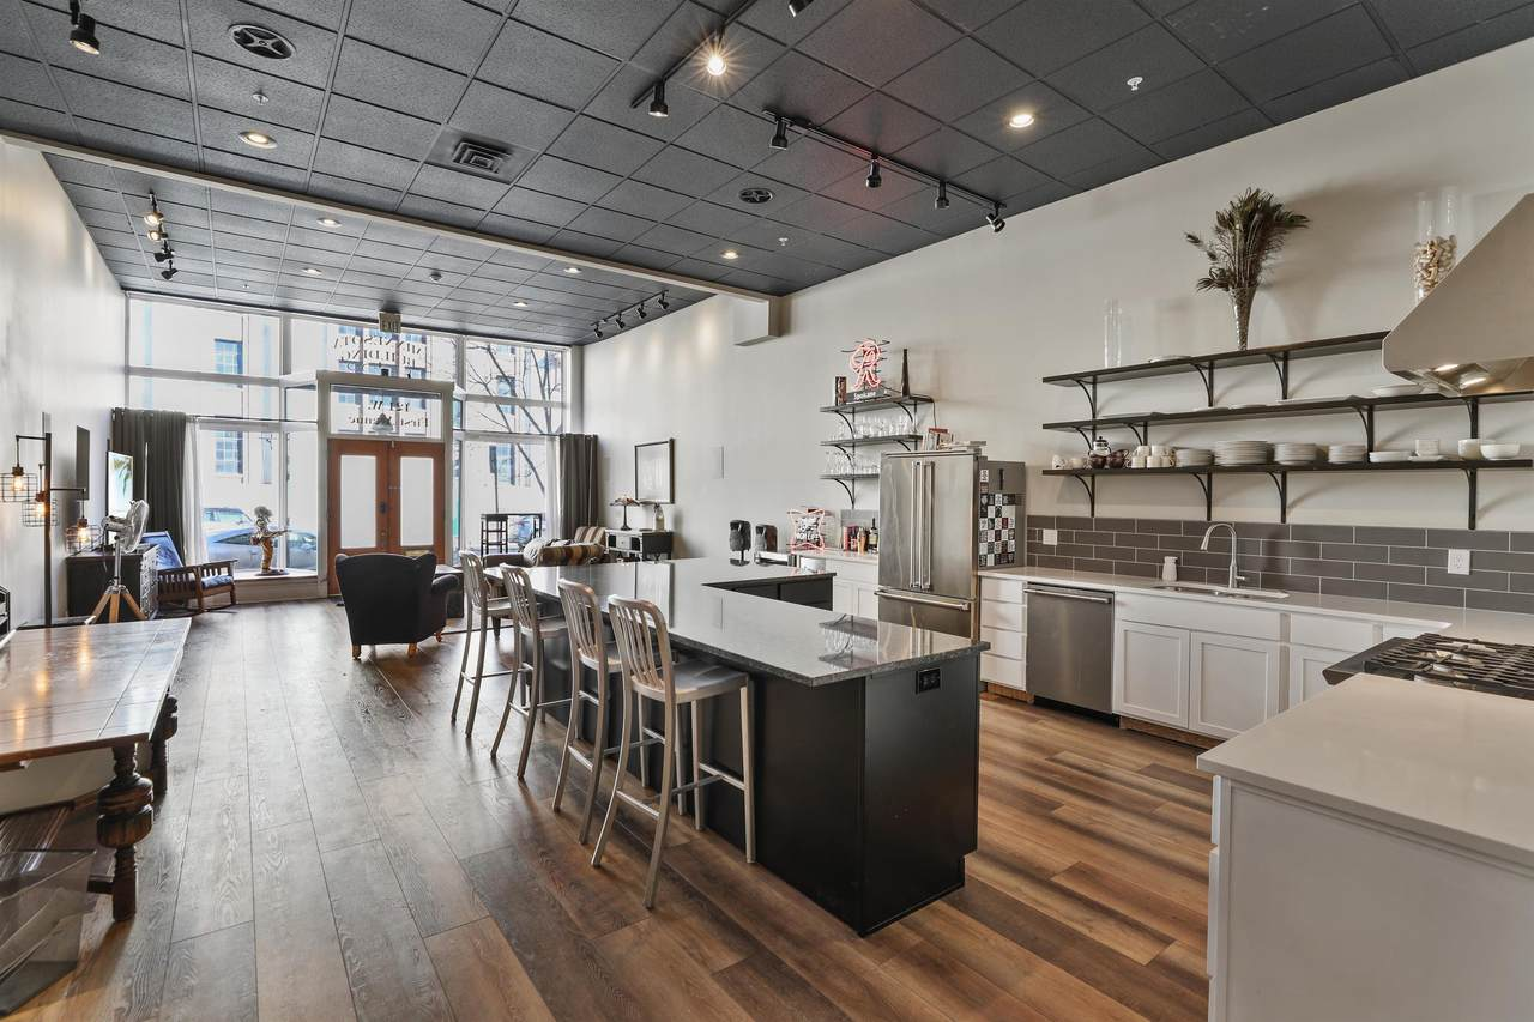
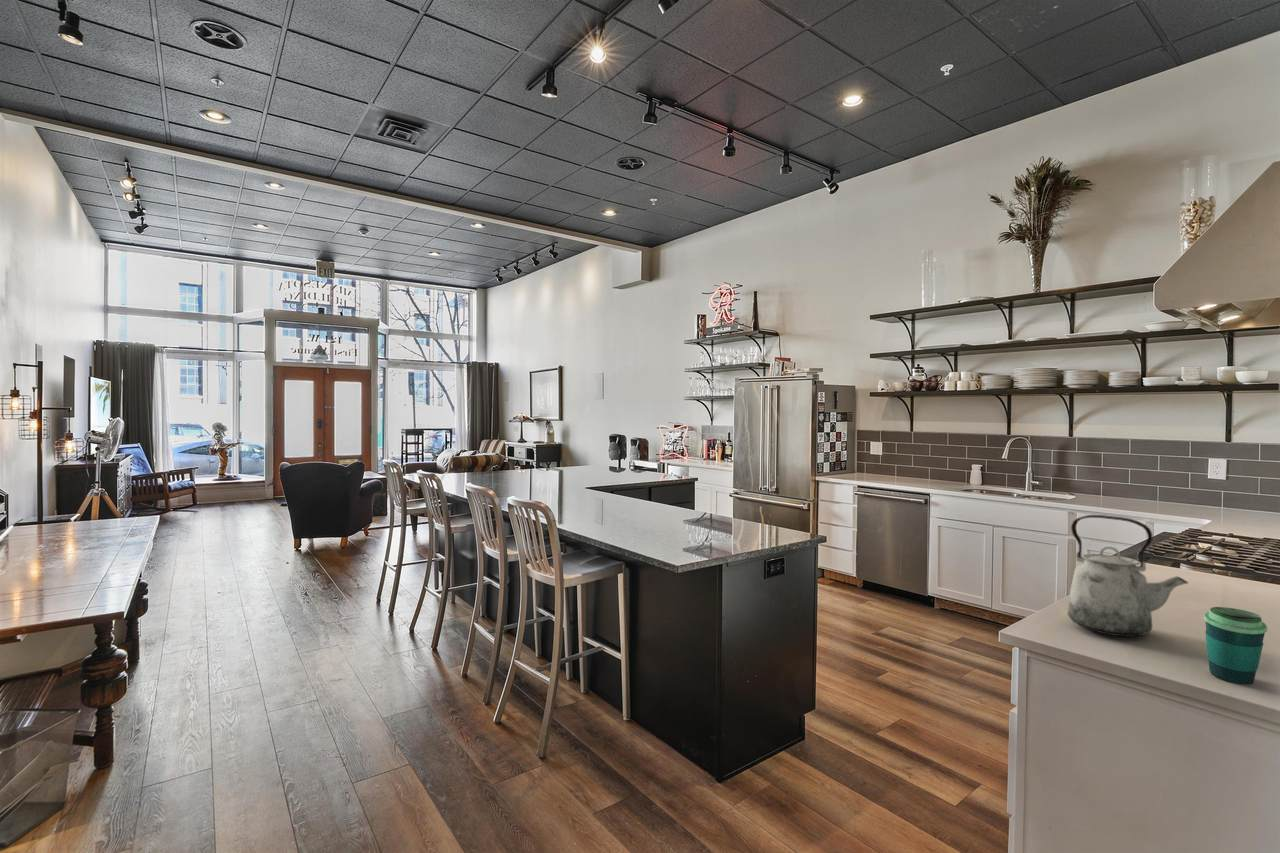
+ cup (1234, 645)
+ kettle (1125, 575)
